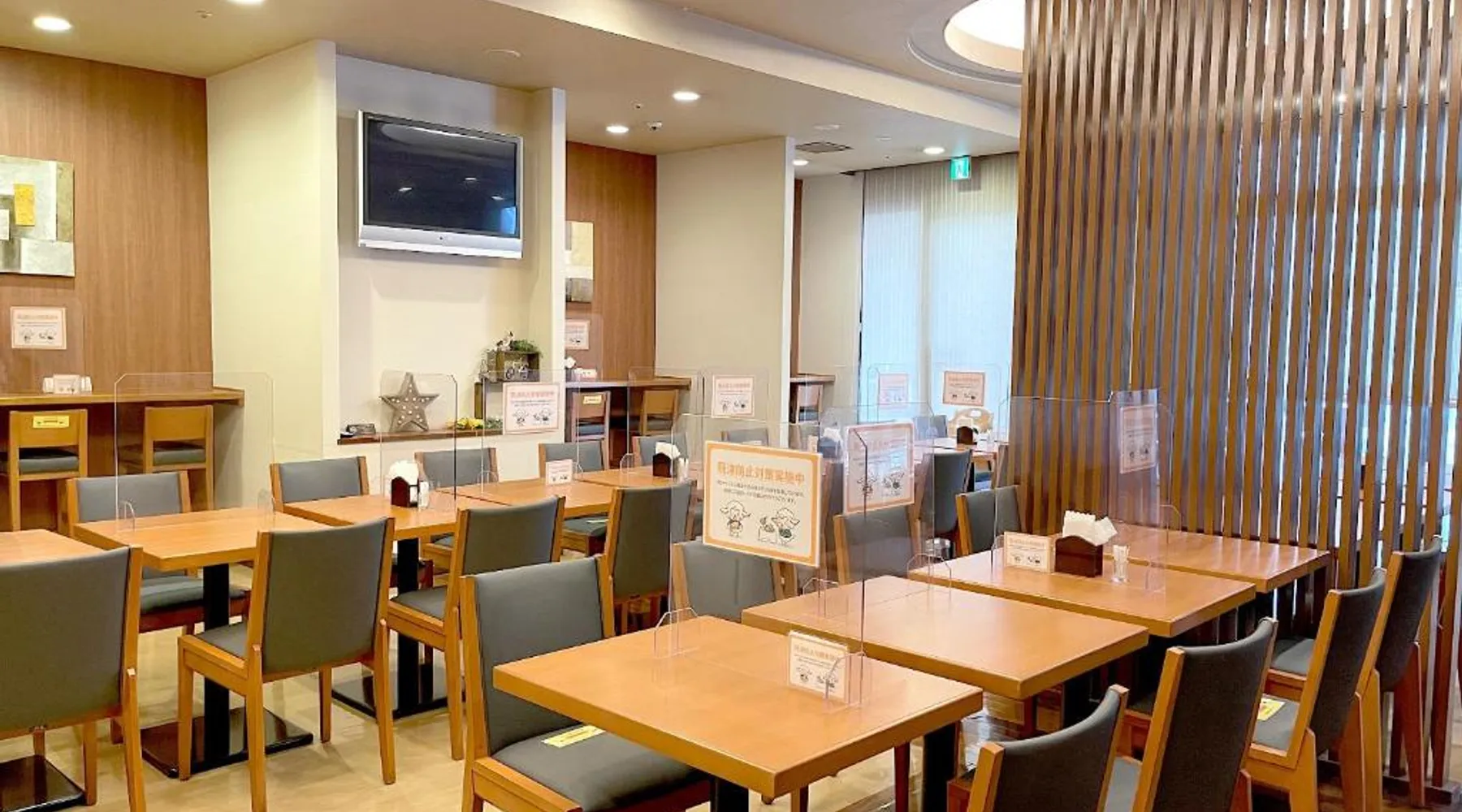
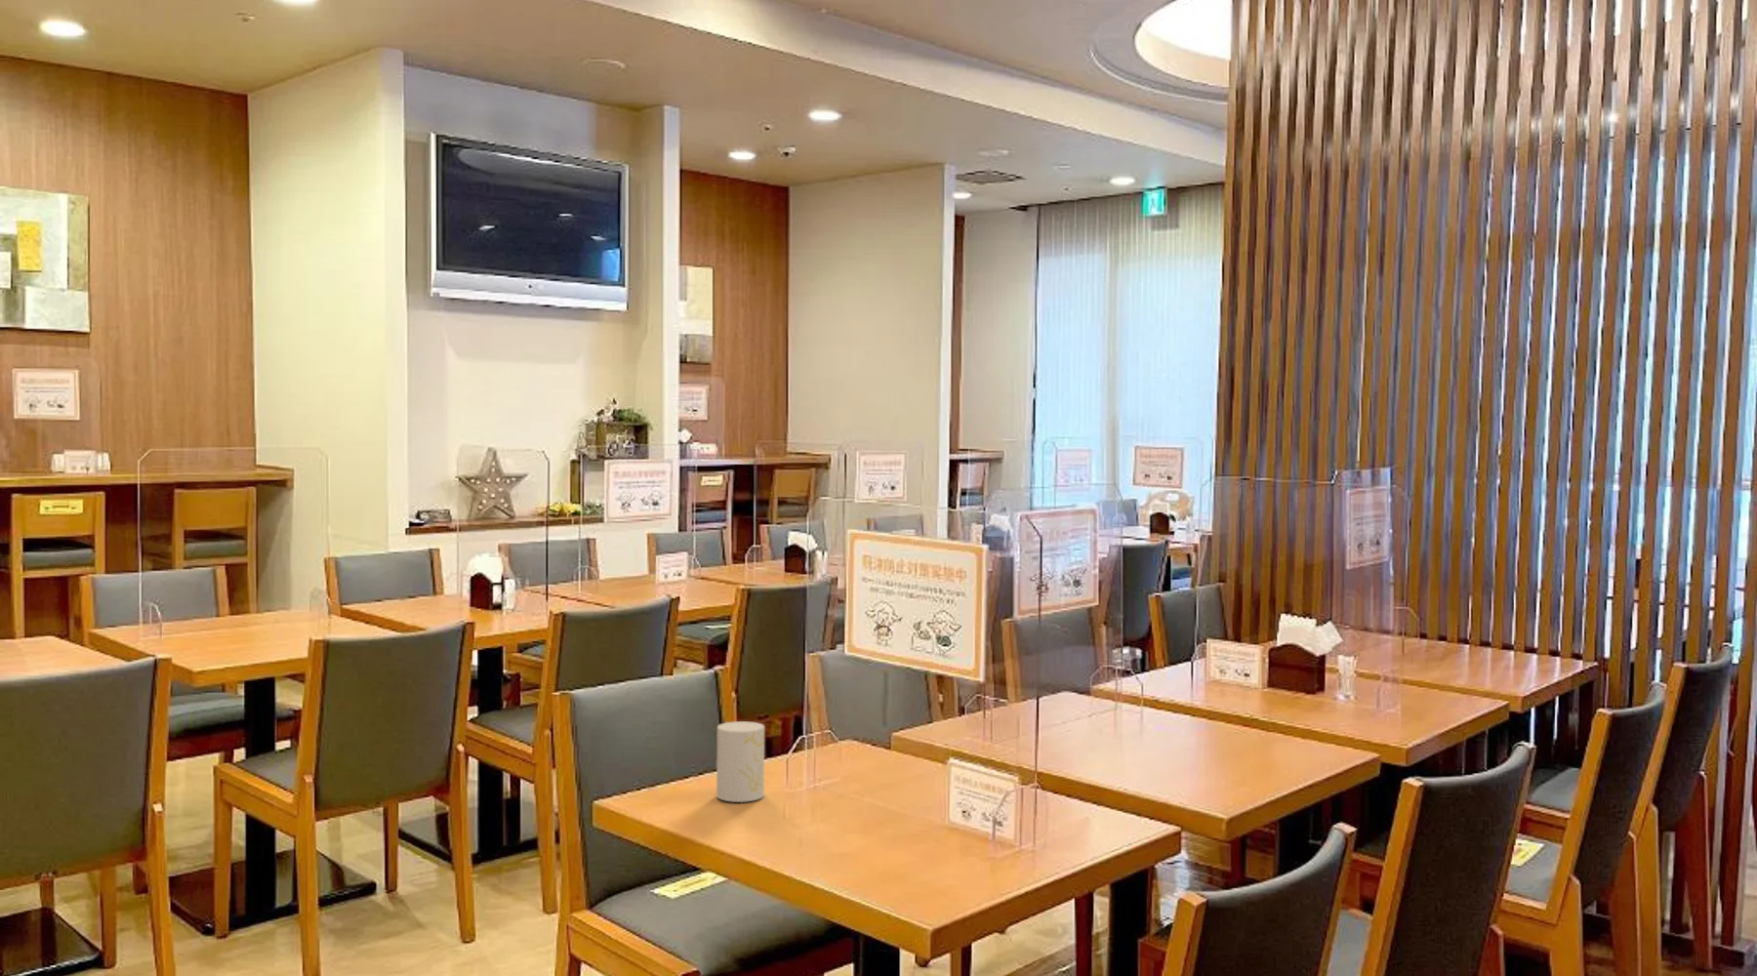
+ cup (740, 761)
